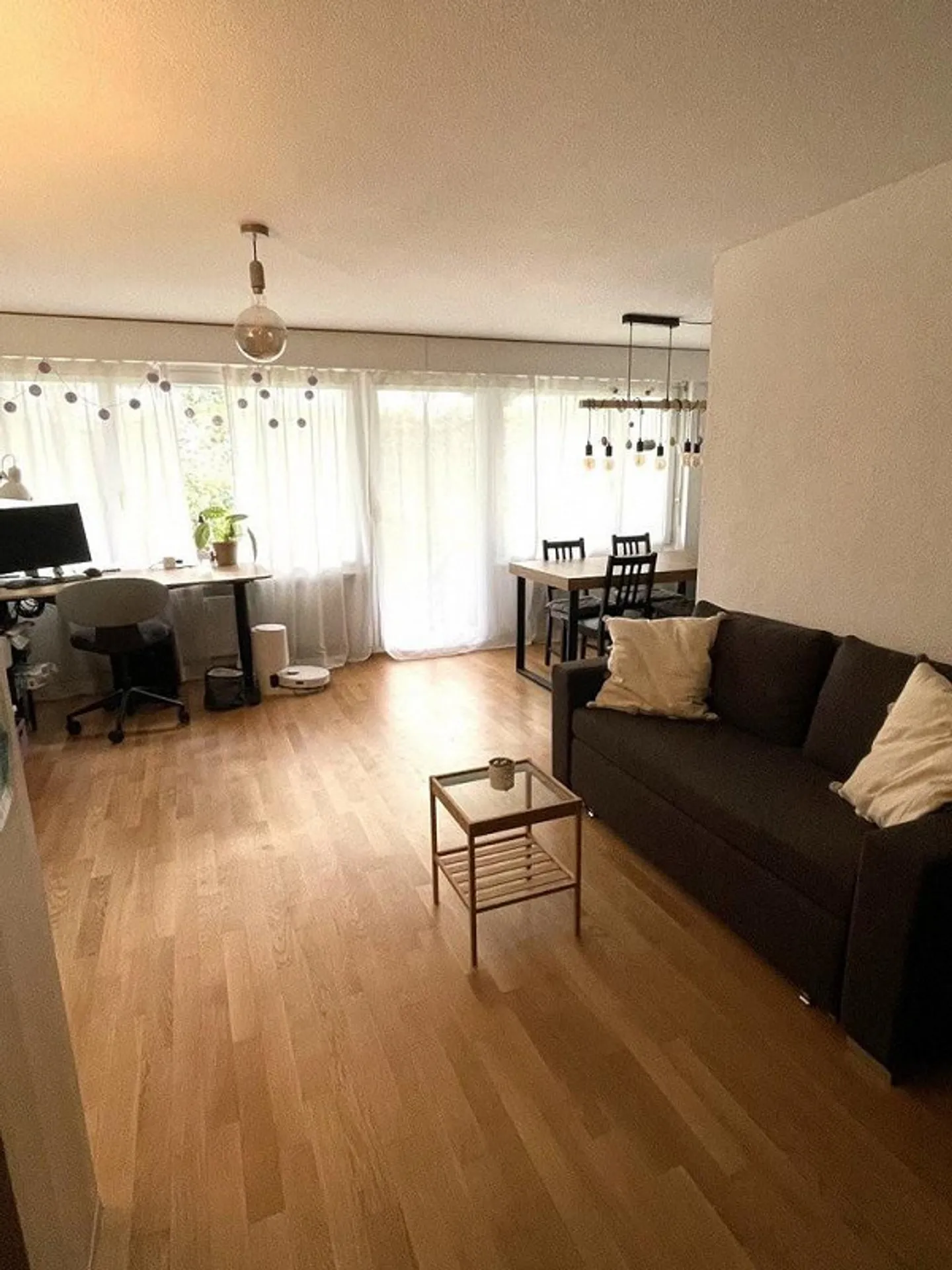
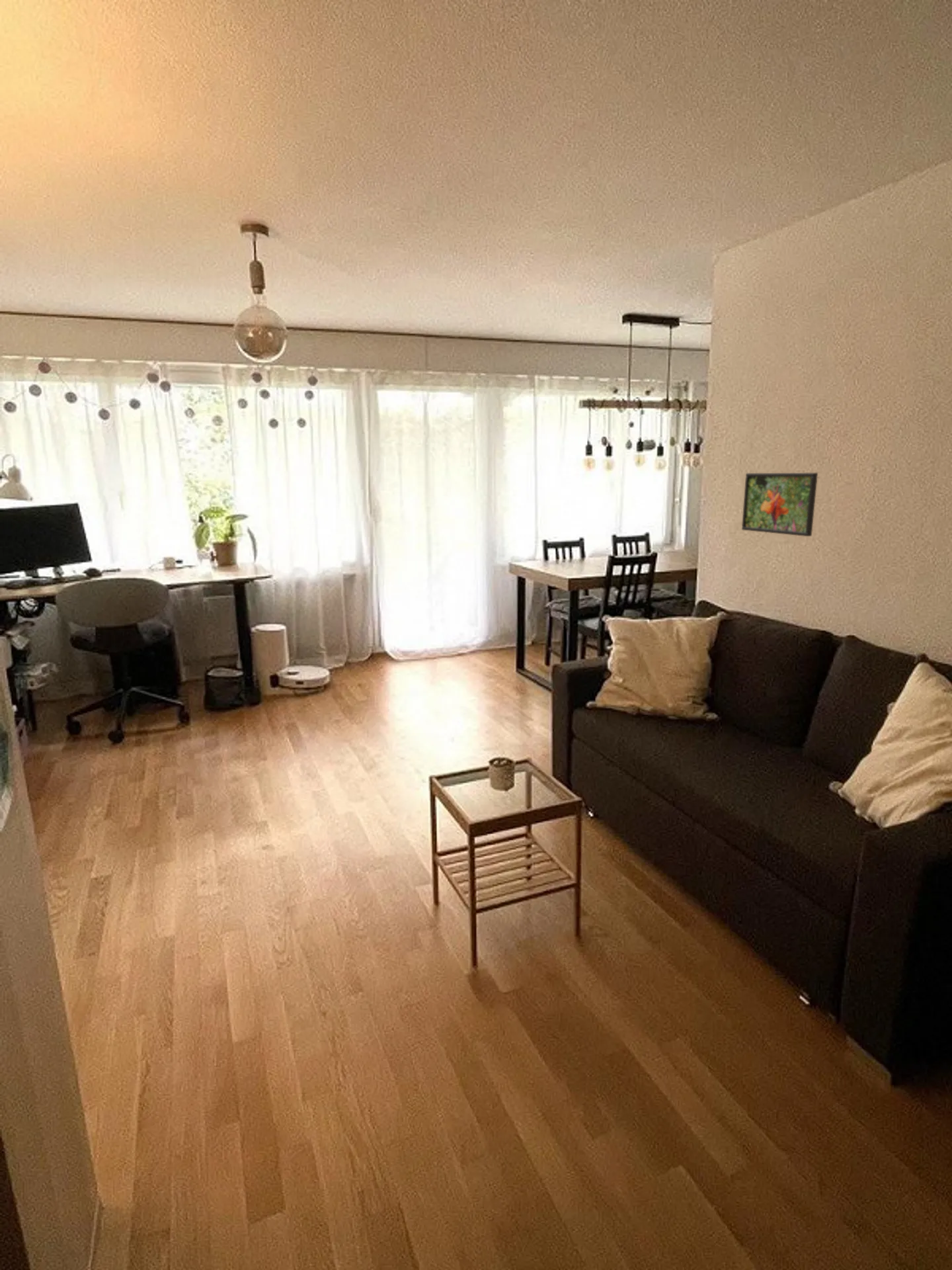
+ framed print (777, 503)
